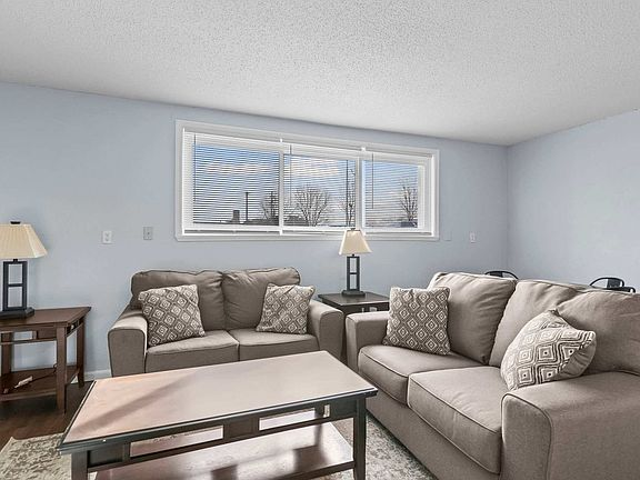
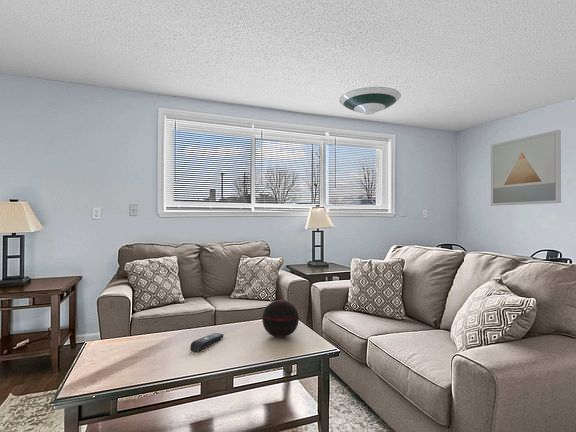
+ decorative orb (280, 318)
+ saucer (369, 105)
+ wall art (522, 171)
+ remote control (207, 340)
